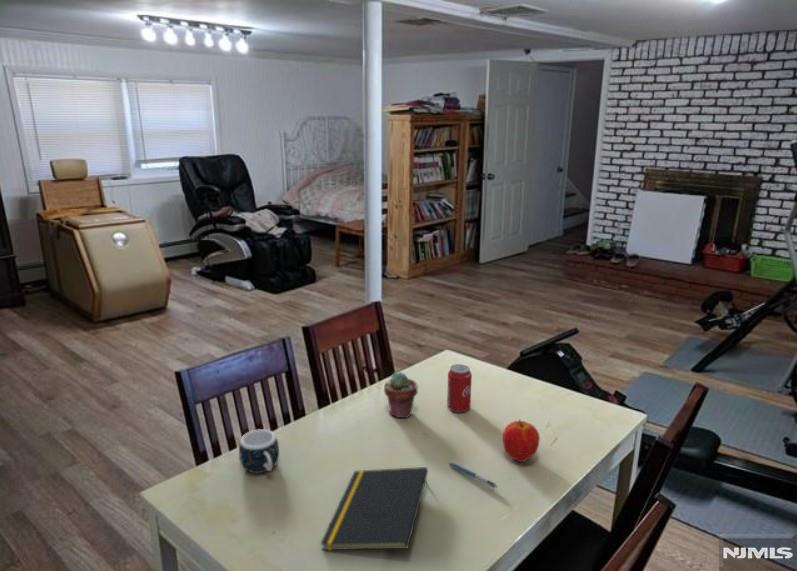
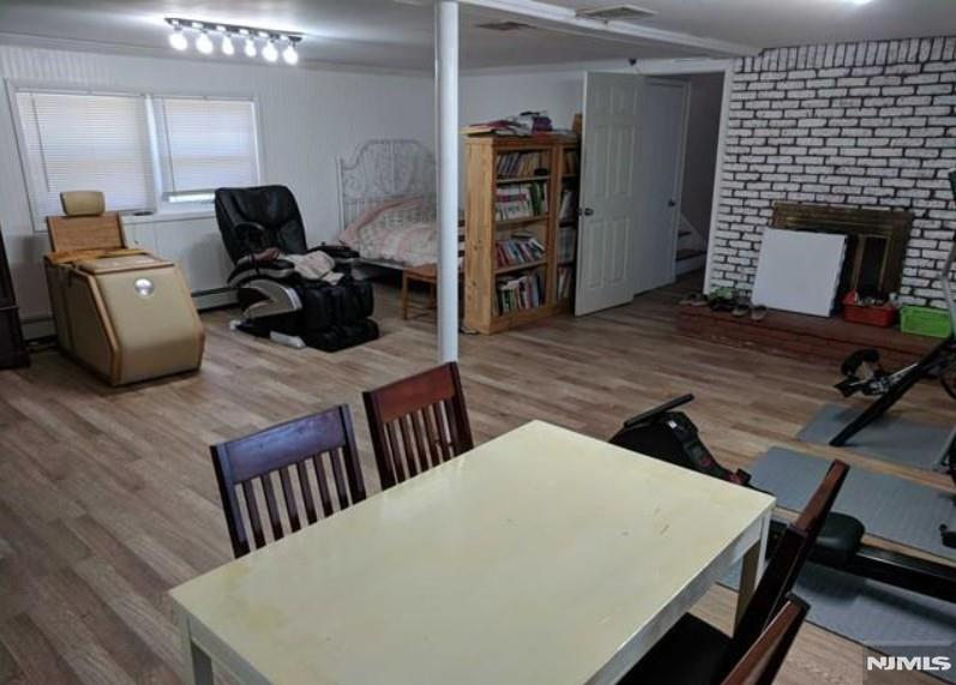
- notepad (378, 505)
- beverage can (459, 388)
- mug (261, 454)
- potted succulent (400, 392)
- apple (521, 439)
- pen (472, 473)
